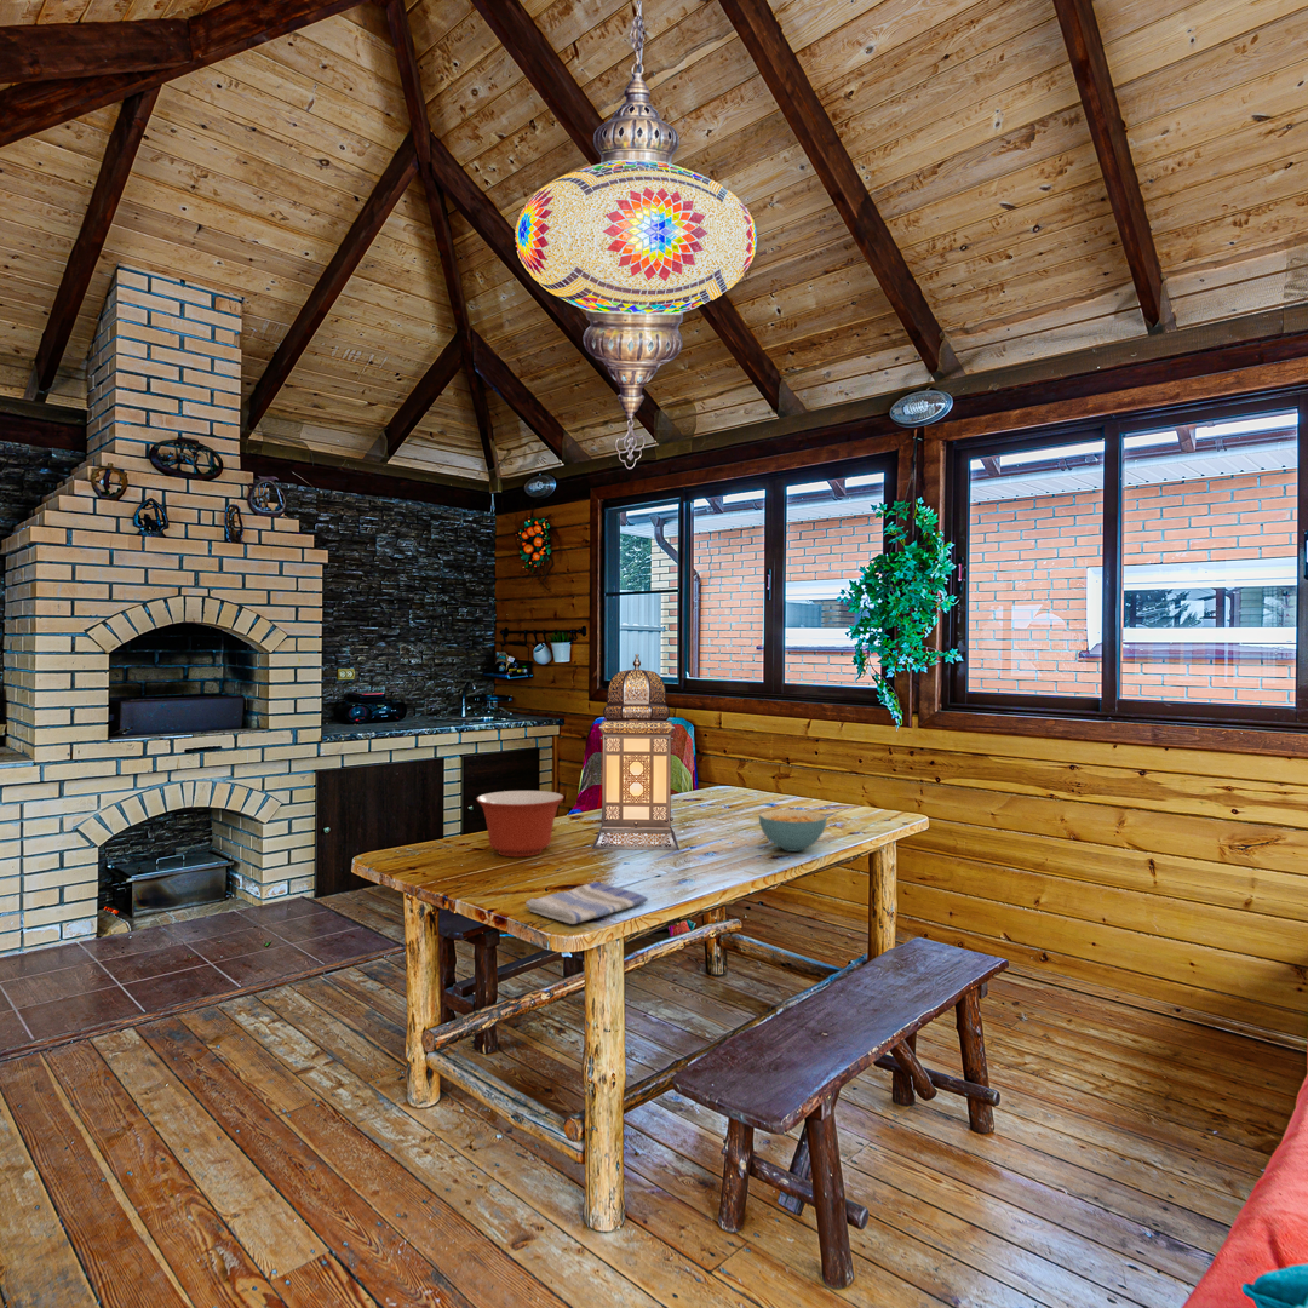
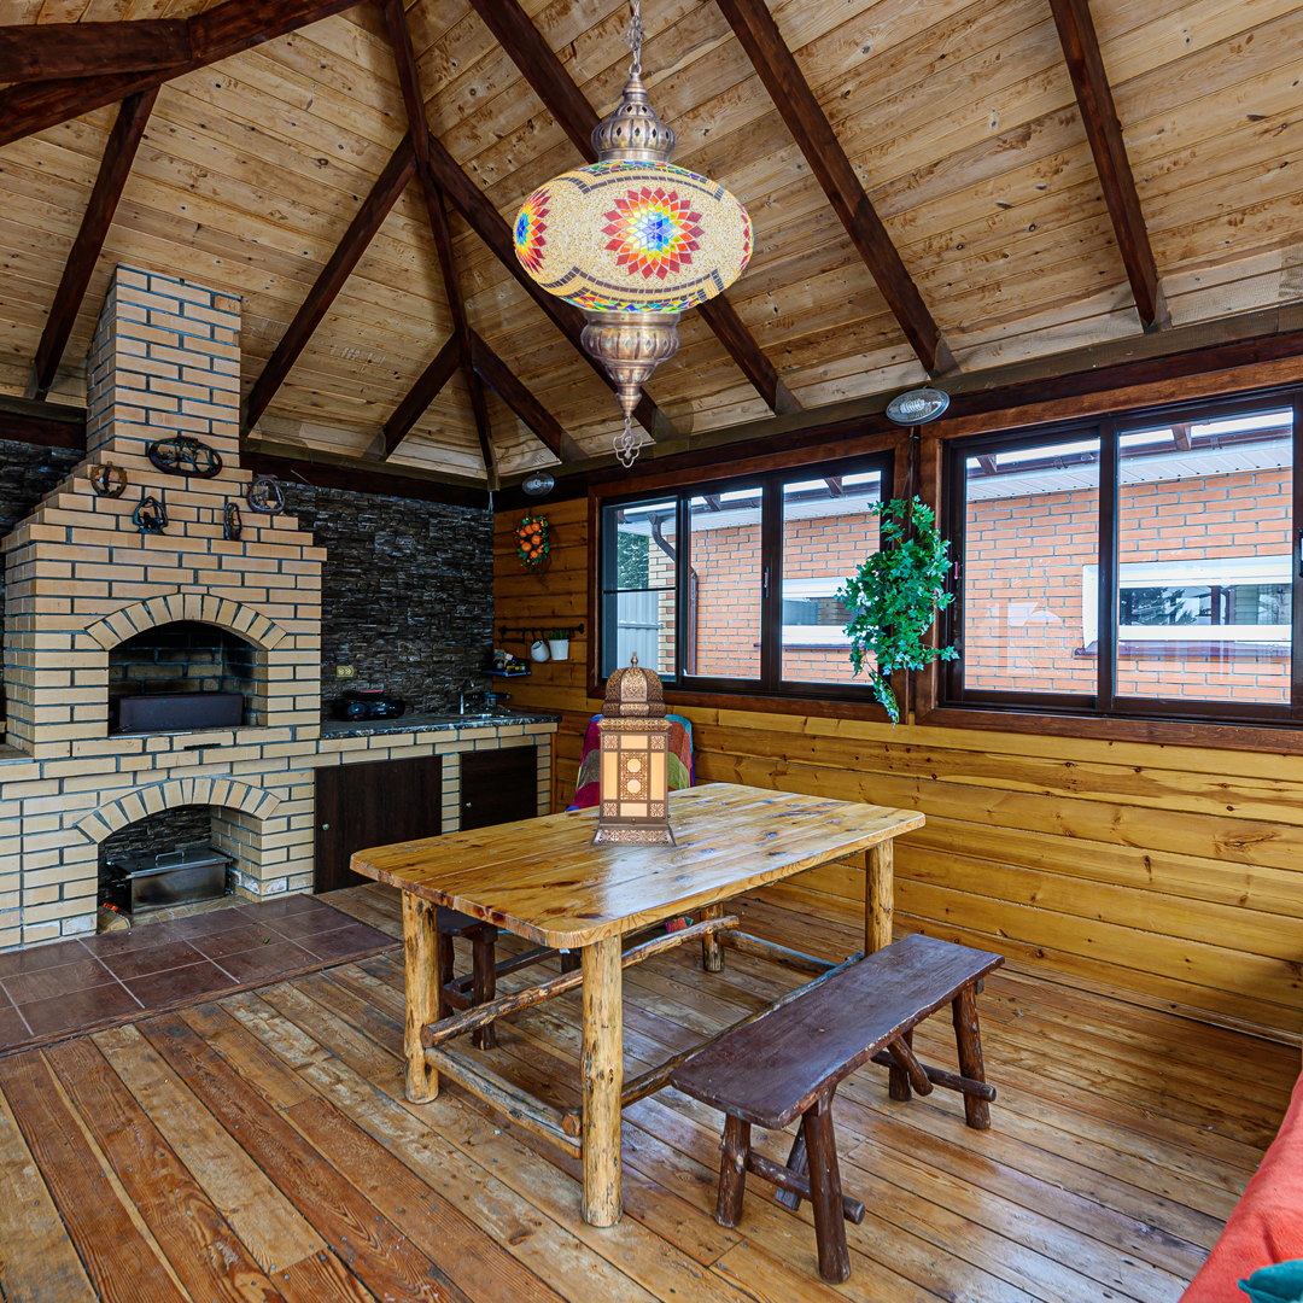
- cereal bowl (792, 832)
- mixing bowl (520, 824)
- dish towel (586, 901)
